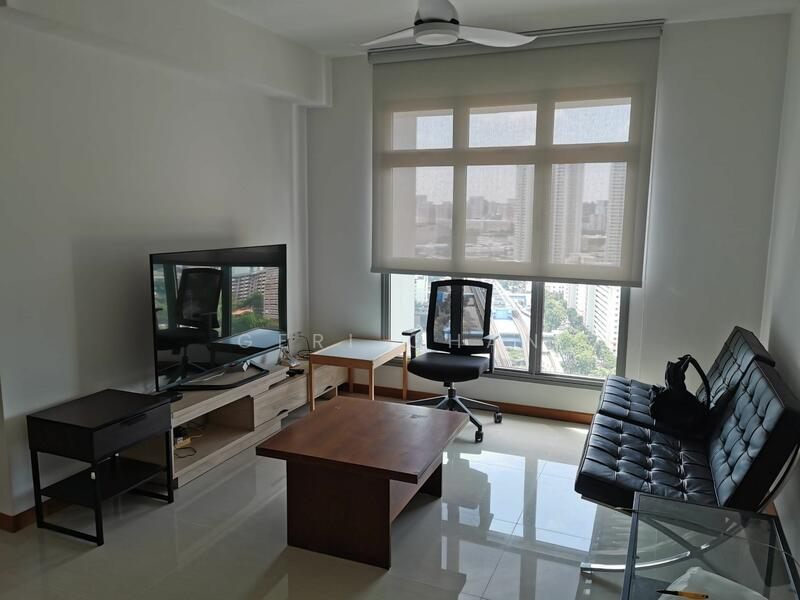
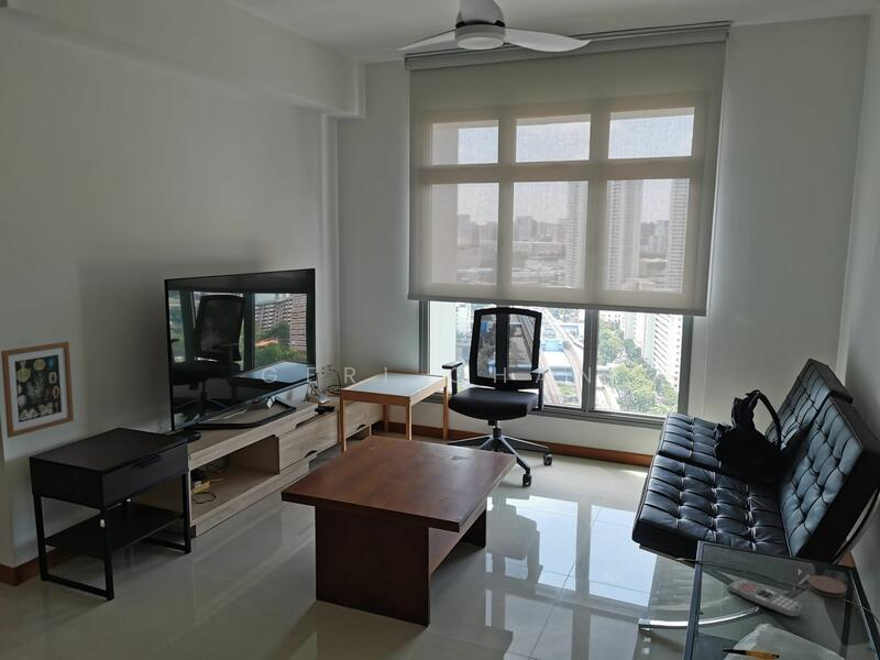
+ coaster (826, 586)
+ remote control (766, 597)
+ wall art (38, 387)
